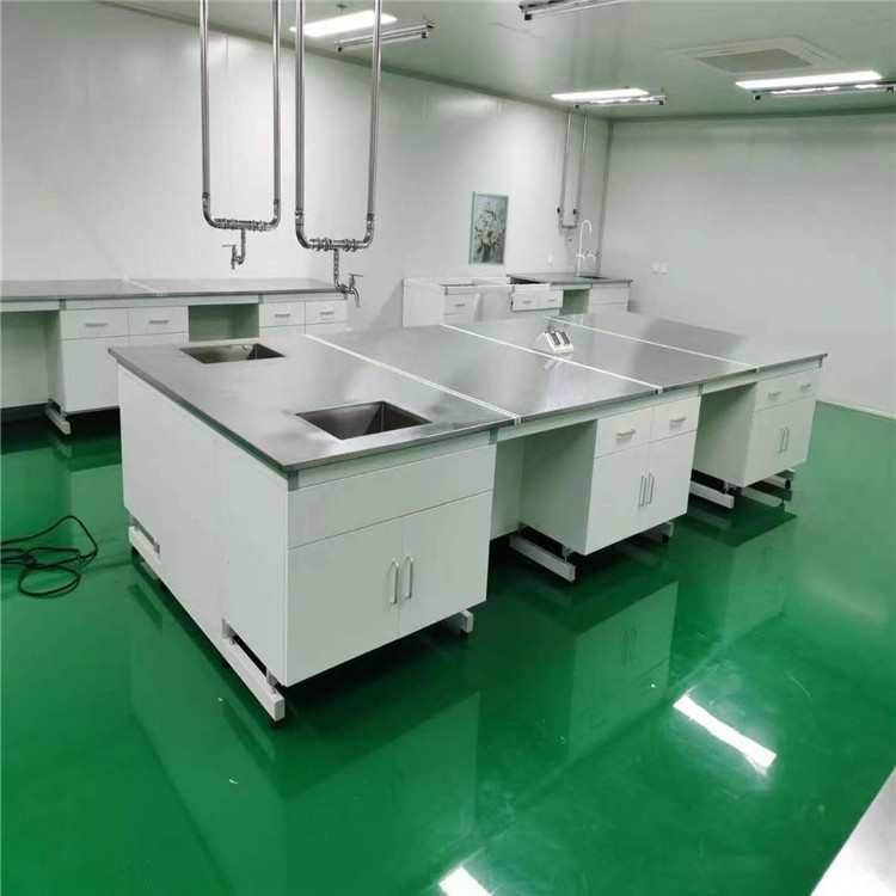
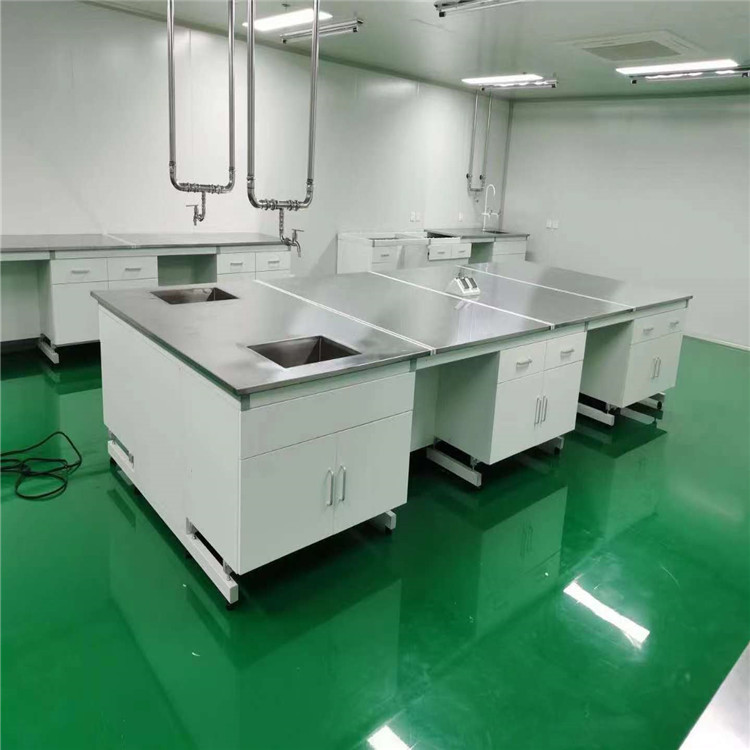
- wall art (489, 229)
